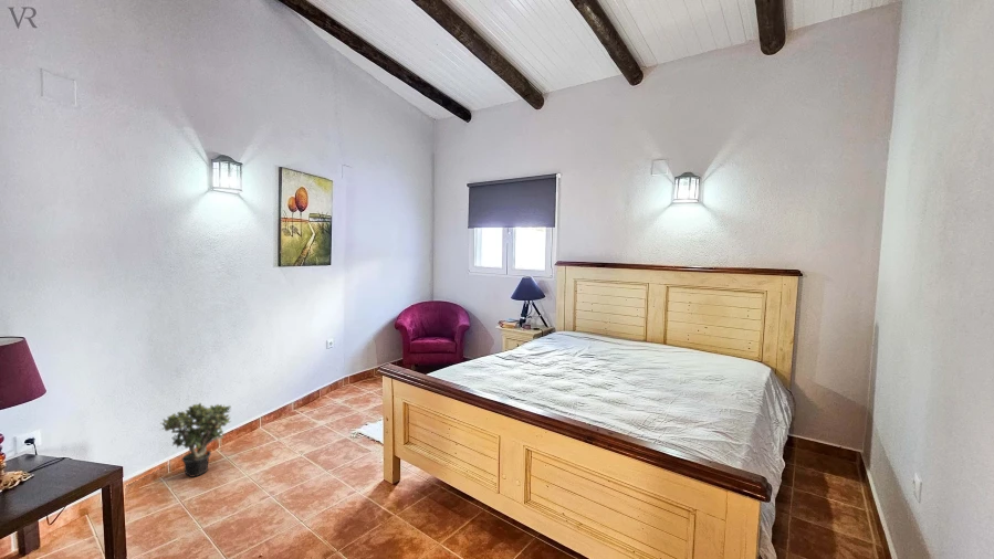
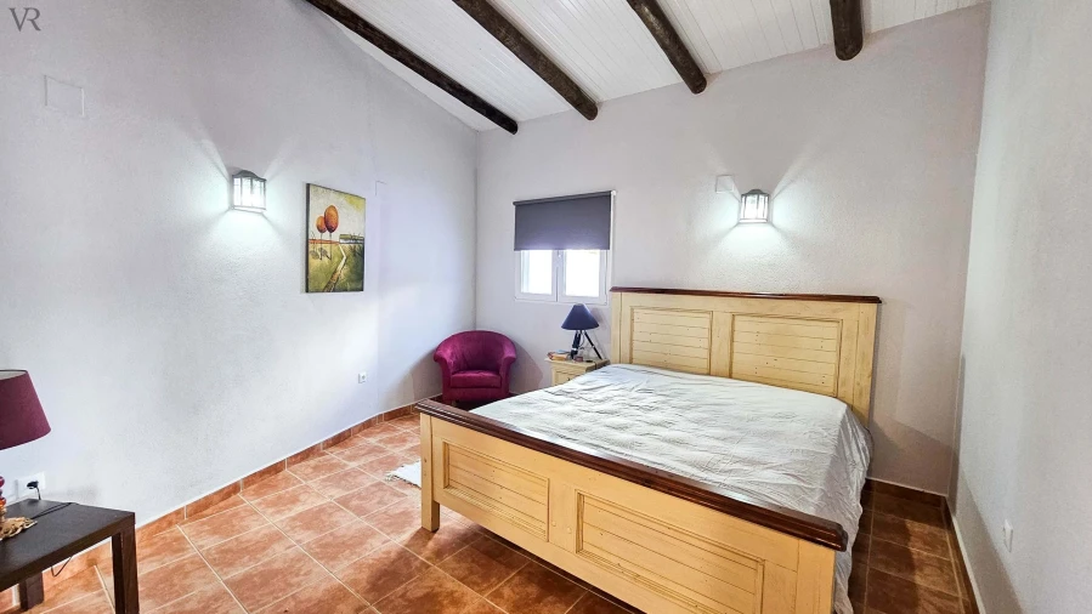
- potted plant (200, 437)
